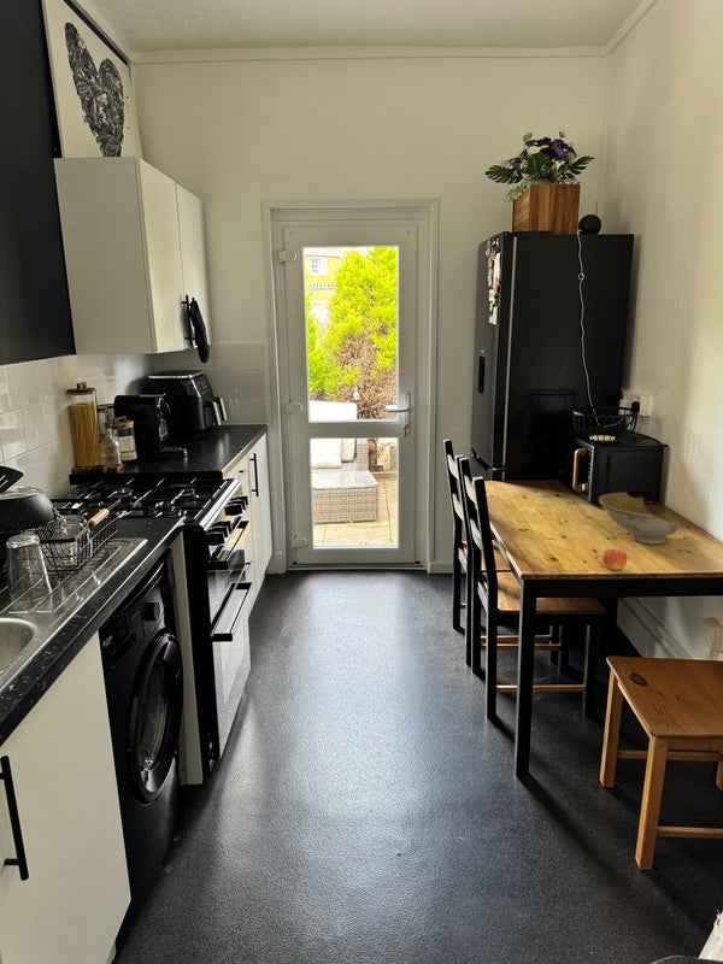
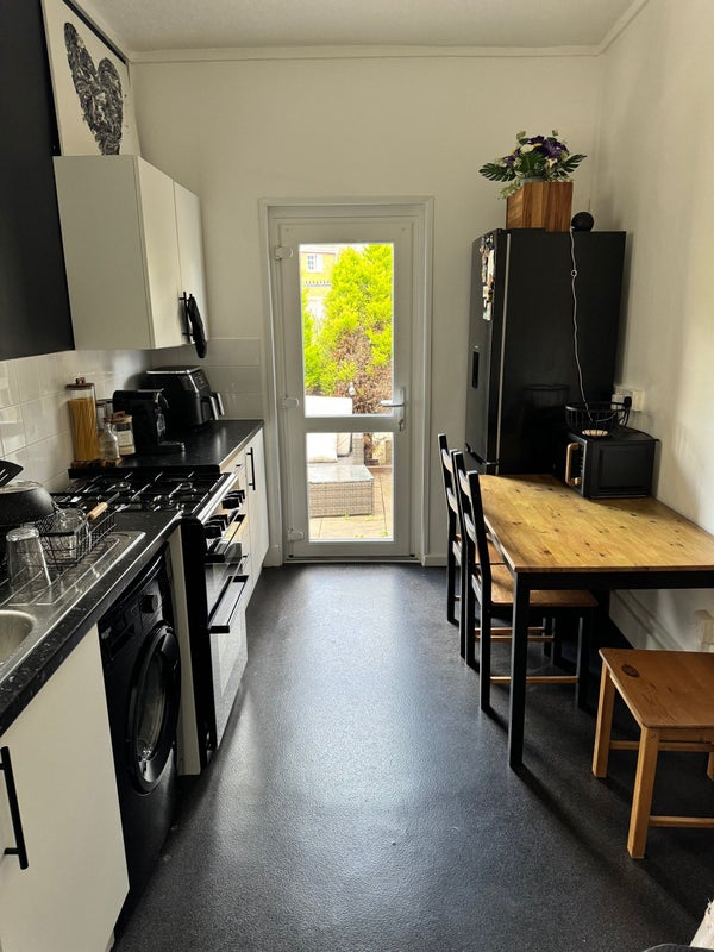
- apple (611, 558)
- bowl (634, 519)
